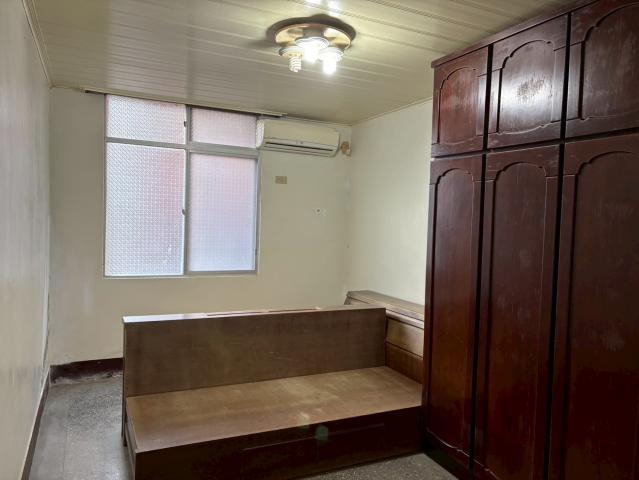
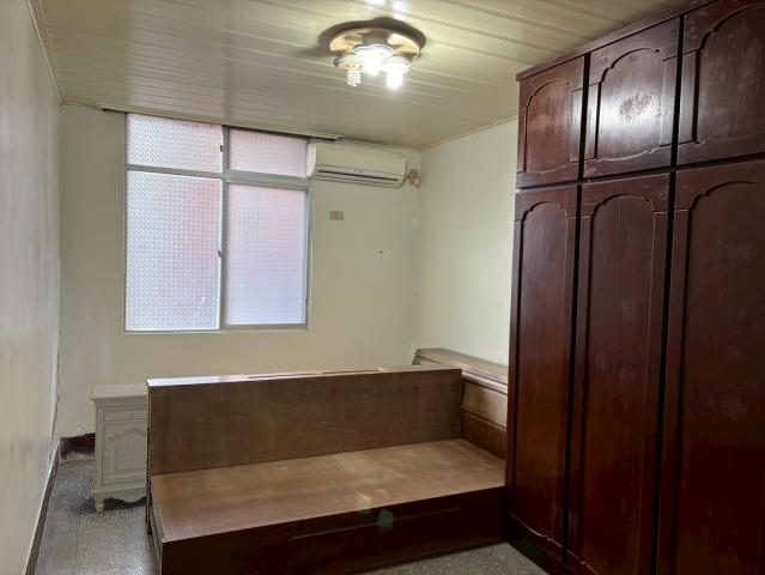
+ nightstand (133, 444)
